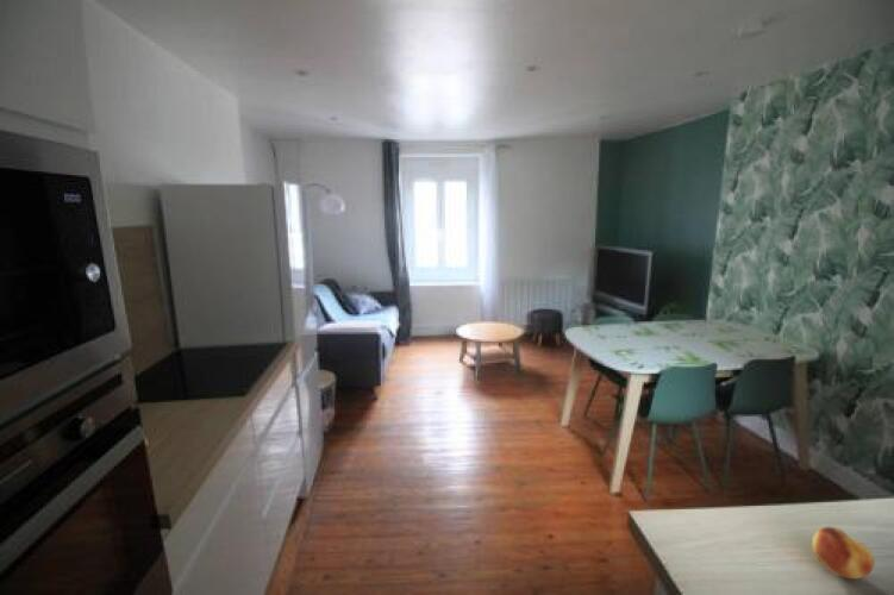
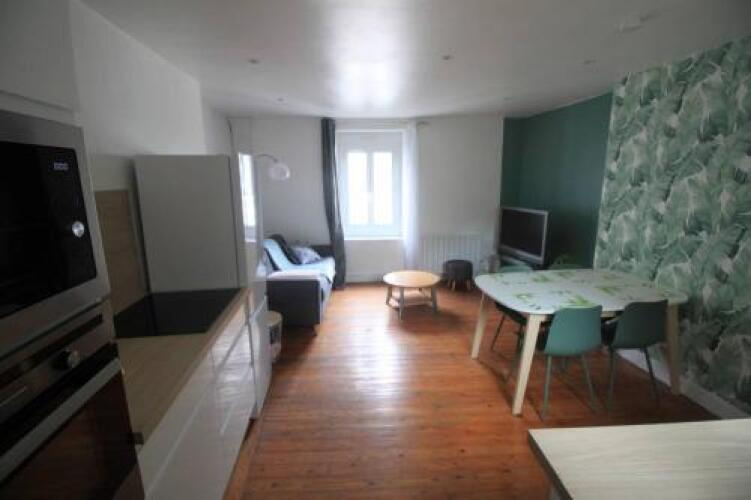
- fruit (842, 552)
